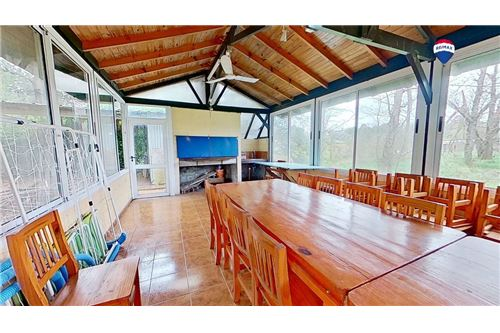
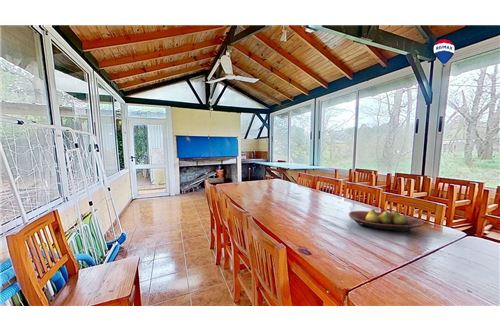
+ fruit bowl (383, 218)
